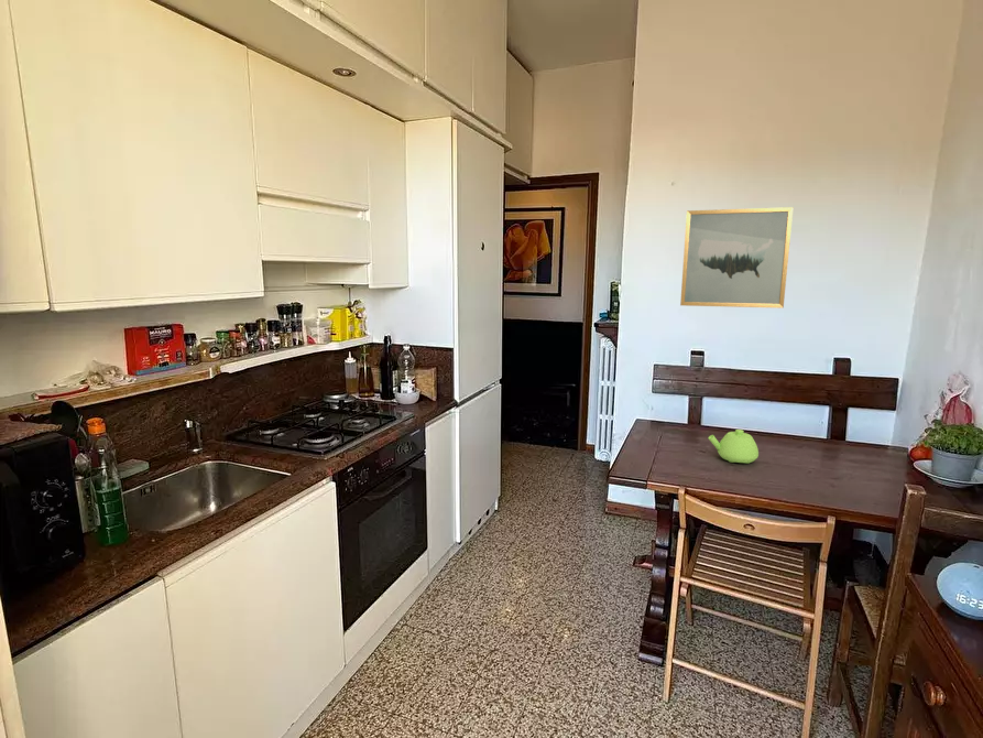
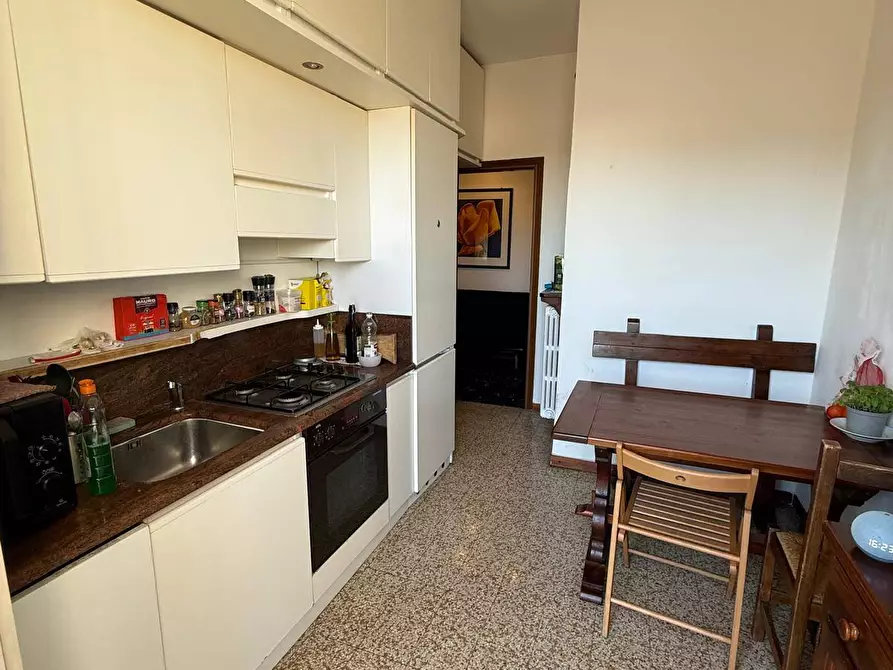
- wall art (733, 258)
- teapot (732, 444)
